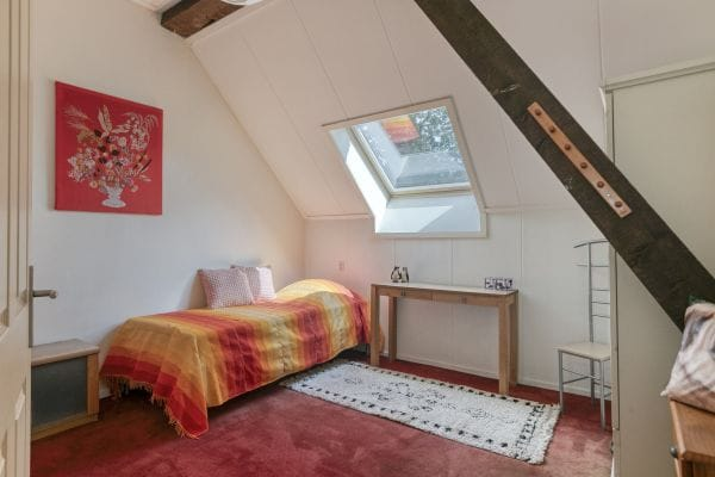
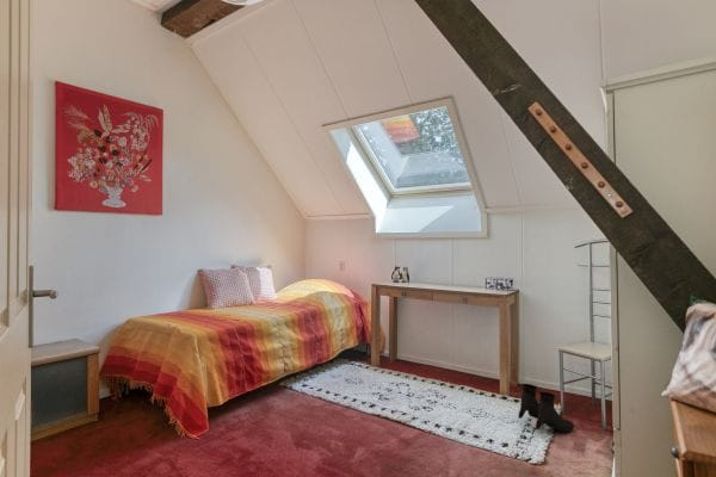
+ boots (545, 405)
